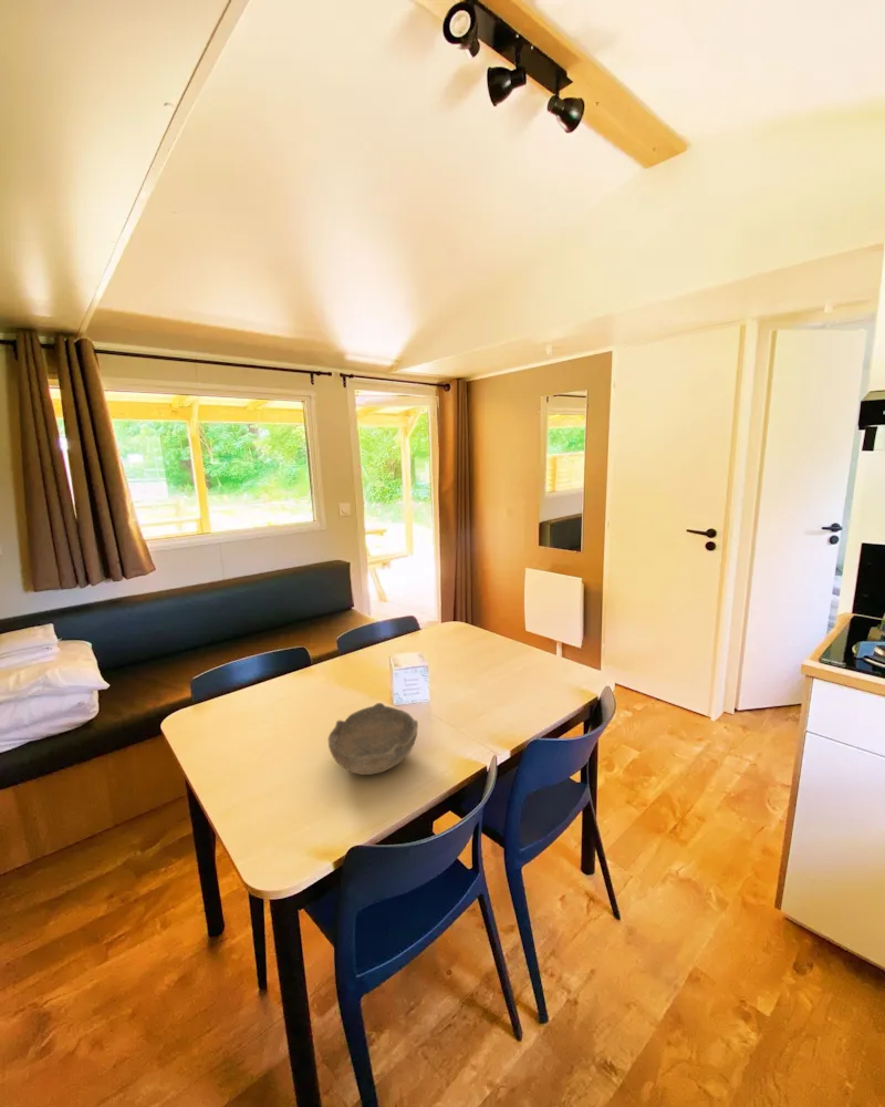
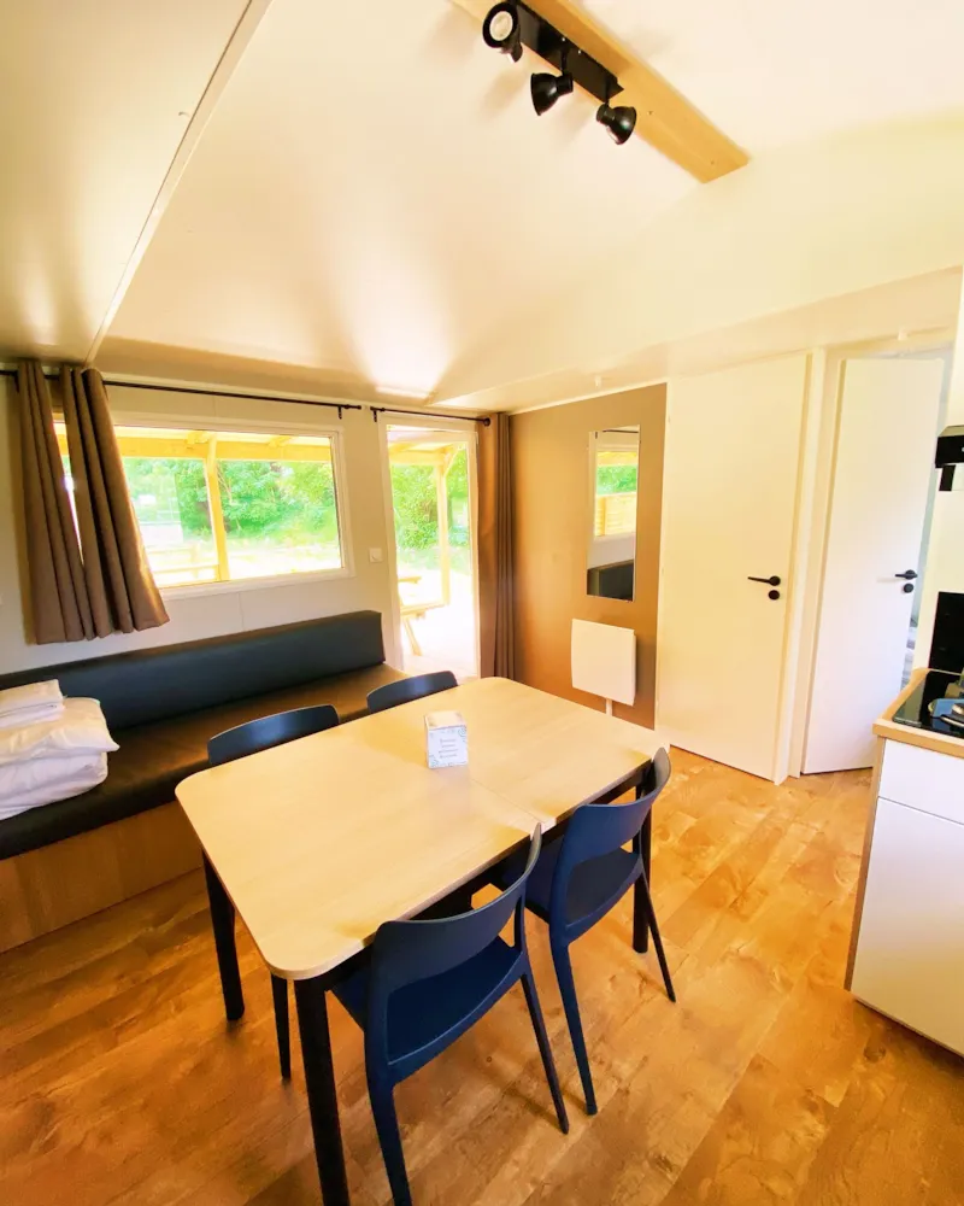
- bowl (373, 743)
